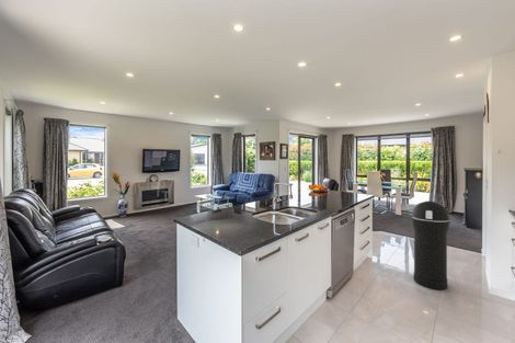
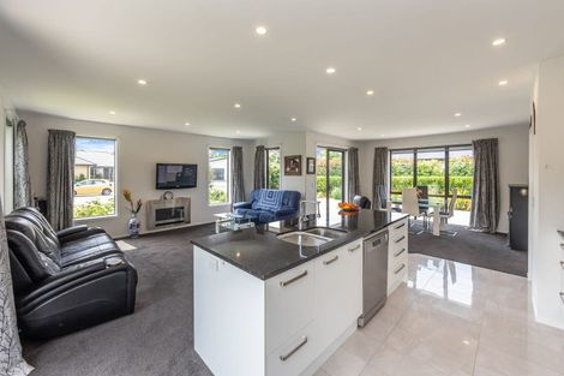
- trash can (430, 241)
